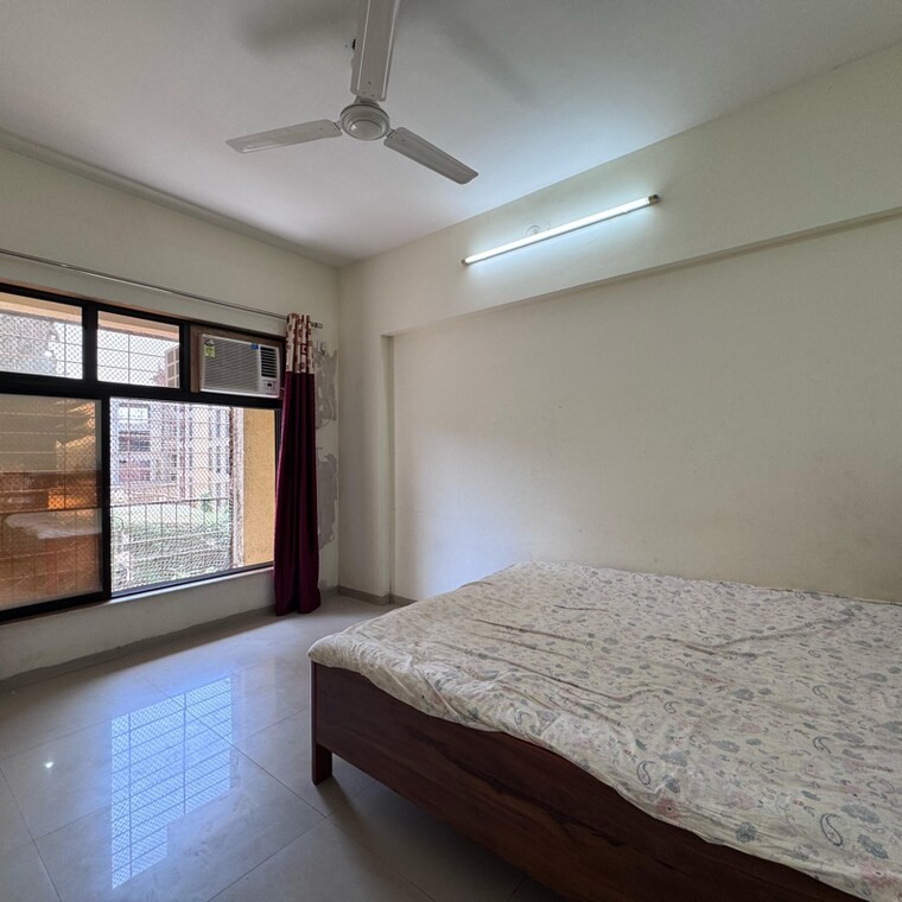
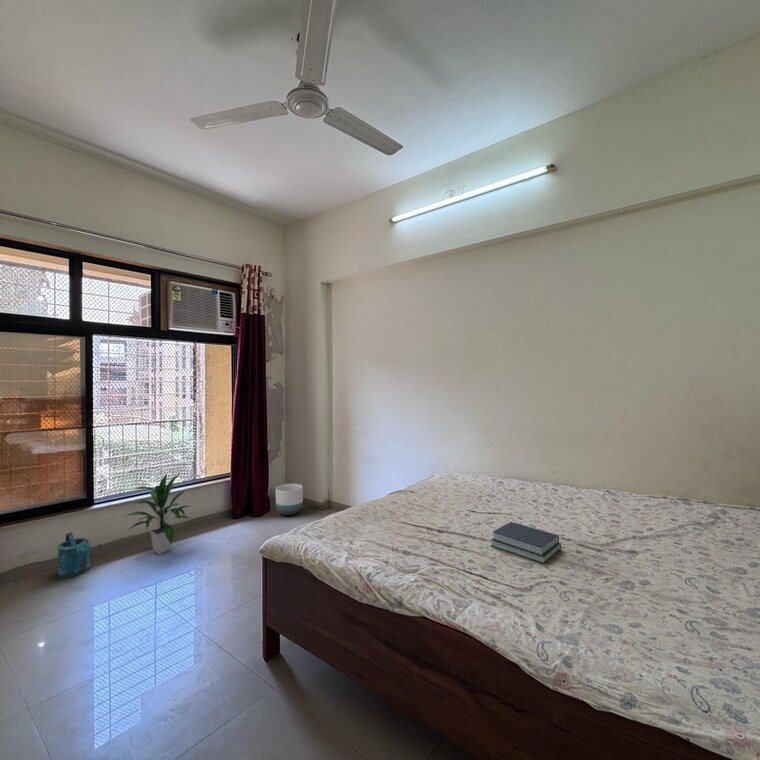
+ indoor plant (161, 513)
+ planter (289, 500)
+ book (525, 540)
+ watering can (76, 555)
